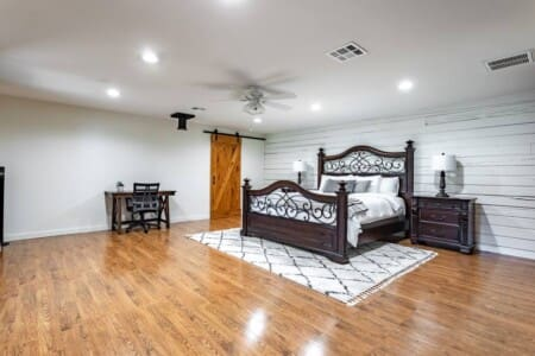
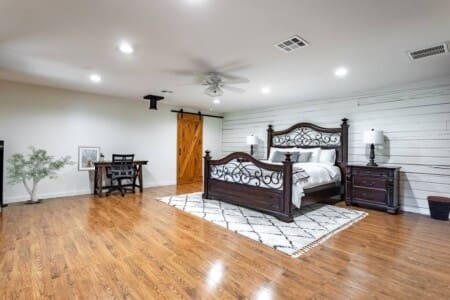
+ coffee cup (439, 207)
+ picture frame (89, 158)
+ potted tree (43, 173)
